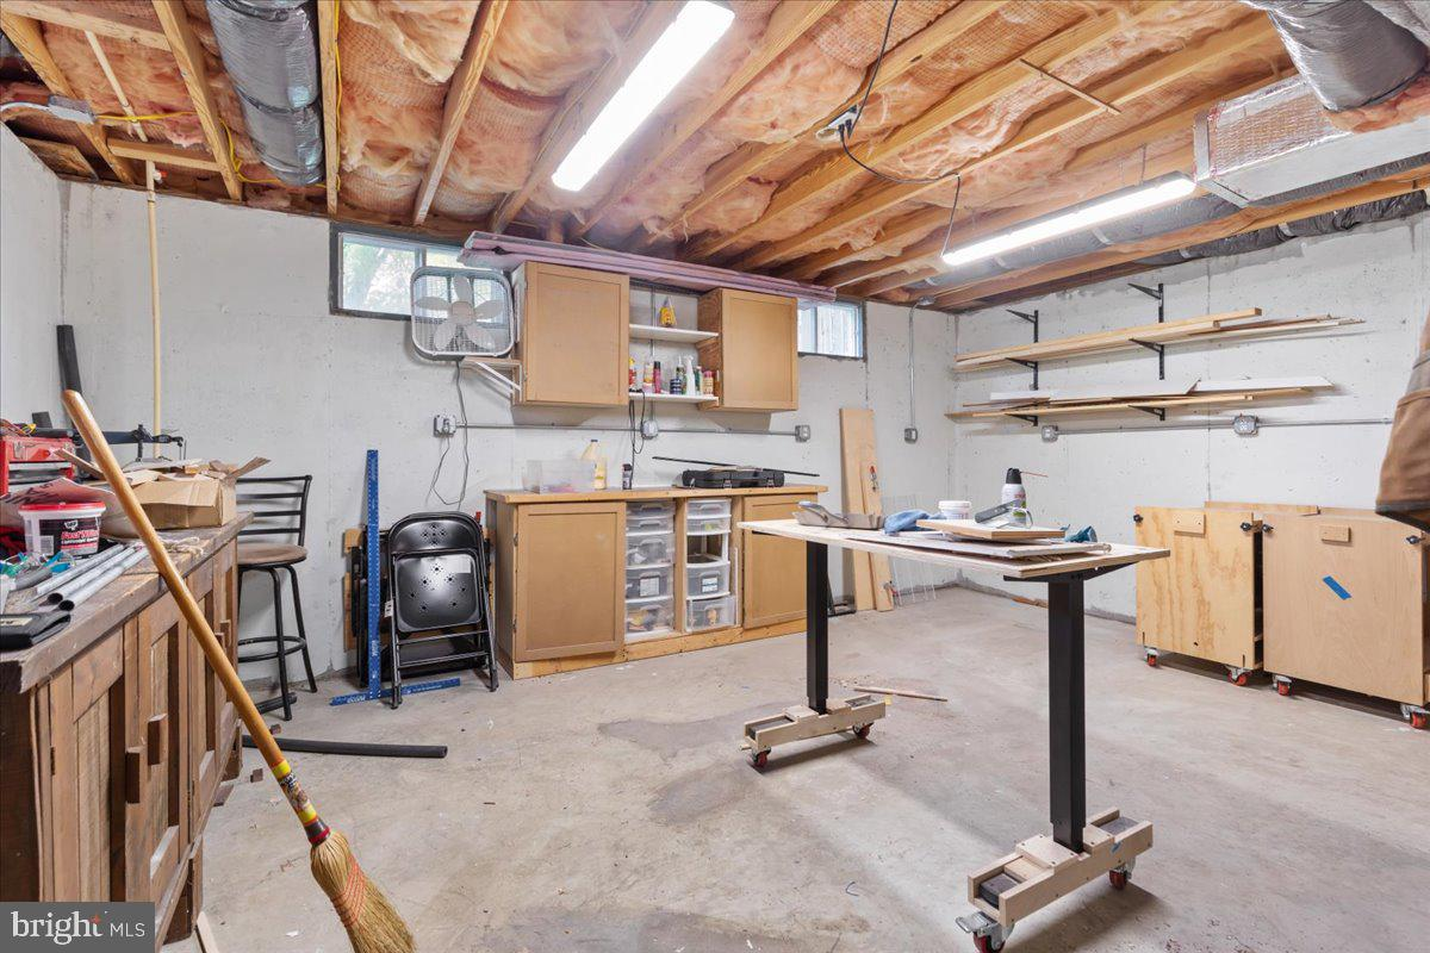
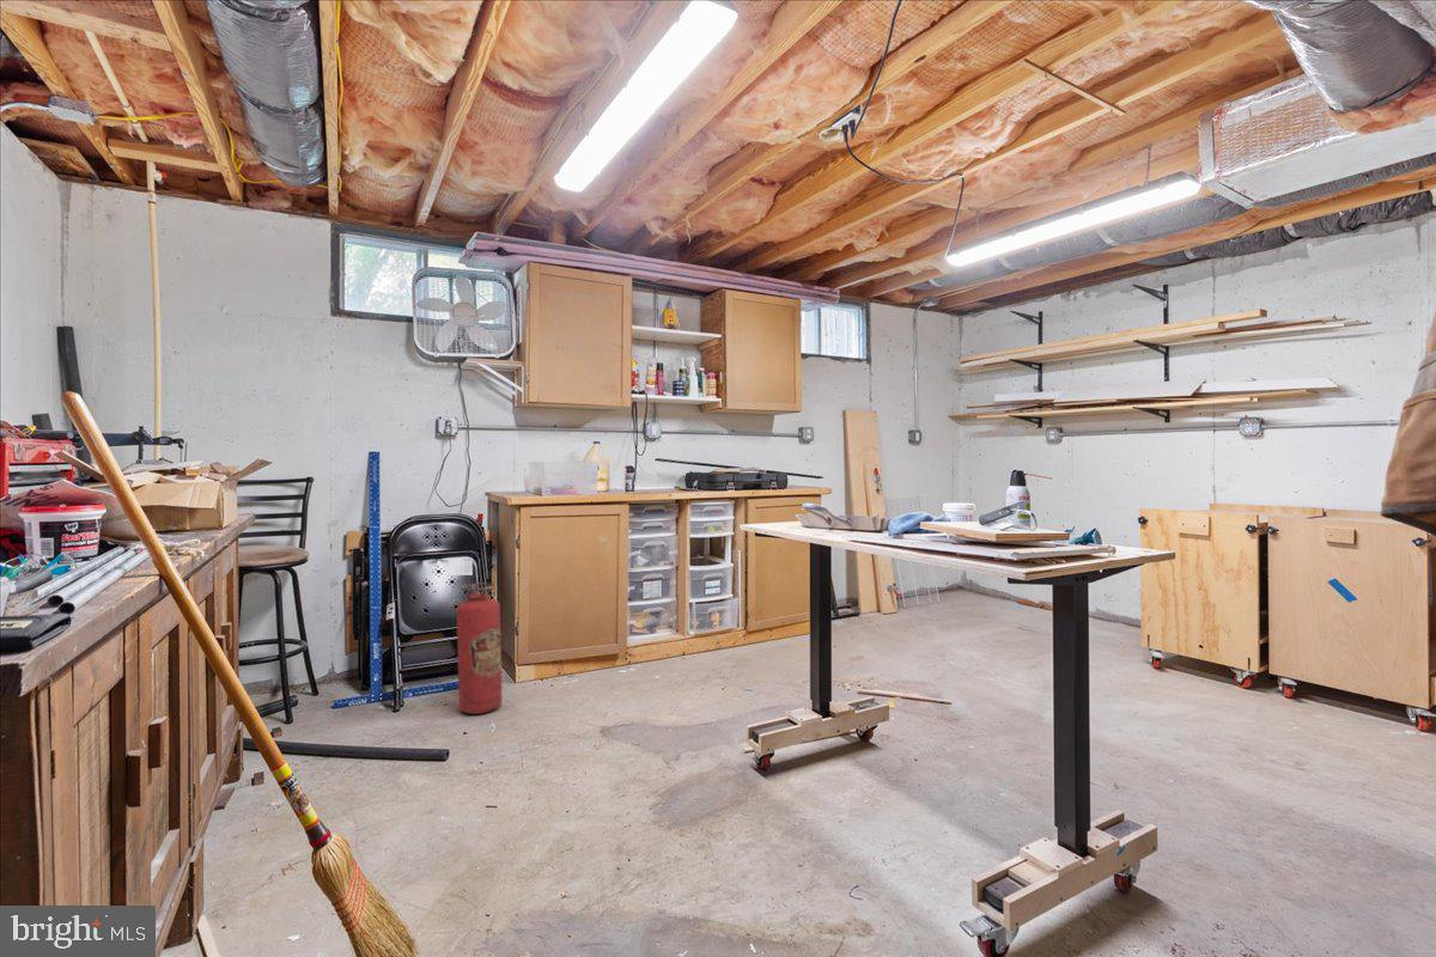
+ fire extinguisher (479, 646)
